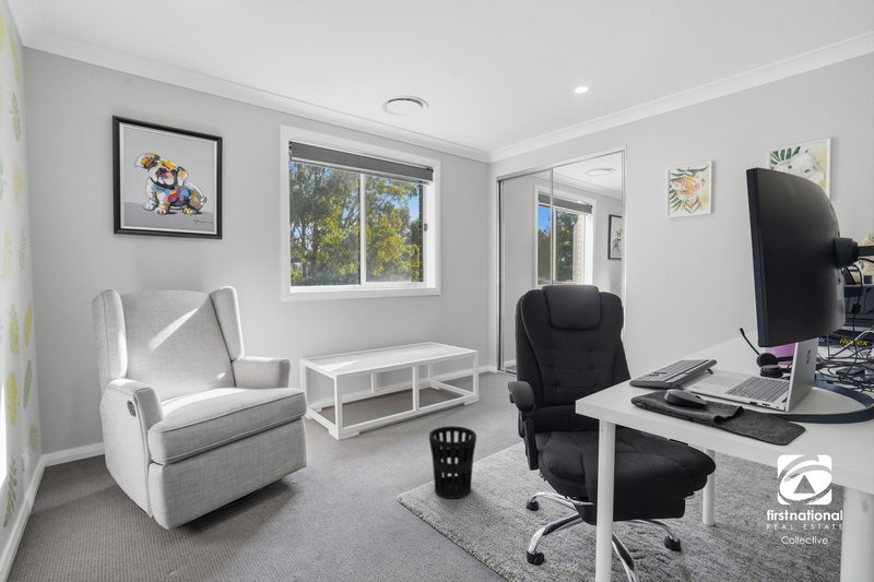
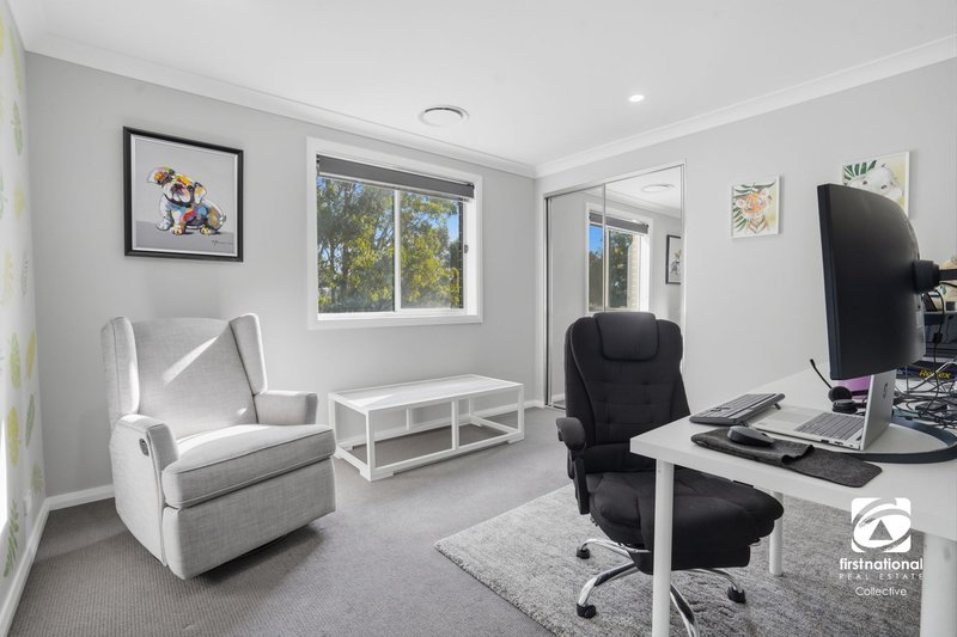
- wastebasket (452, 461)
